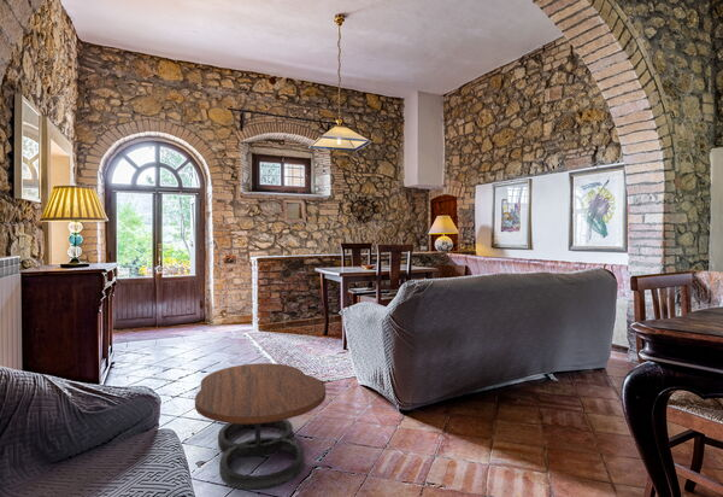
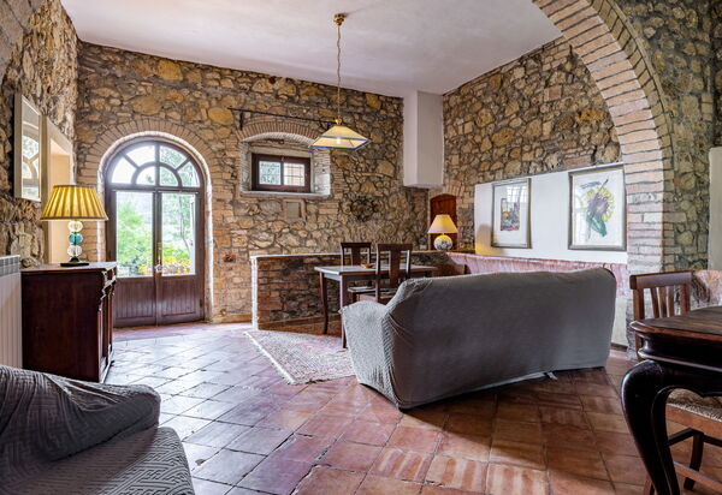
- coffee table (258, 415)
